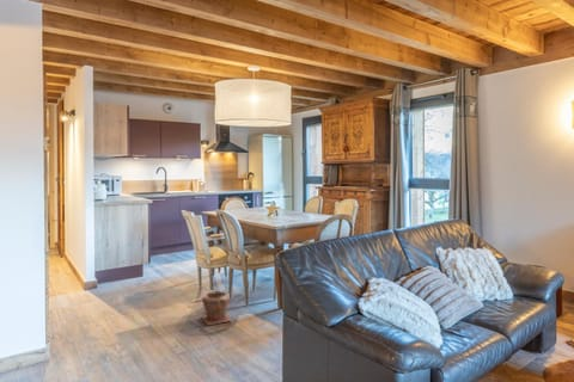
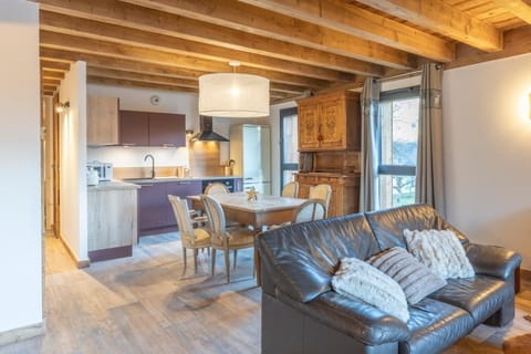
- plant pot (215, 306)
